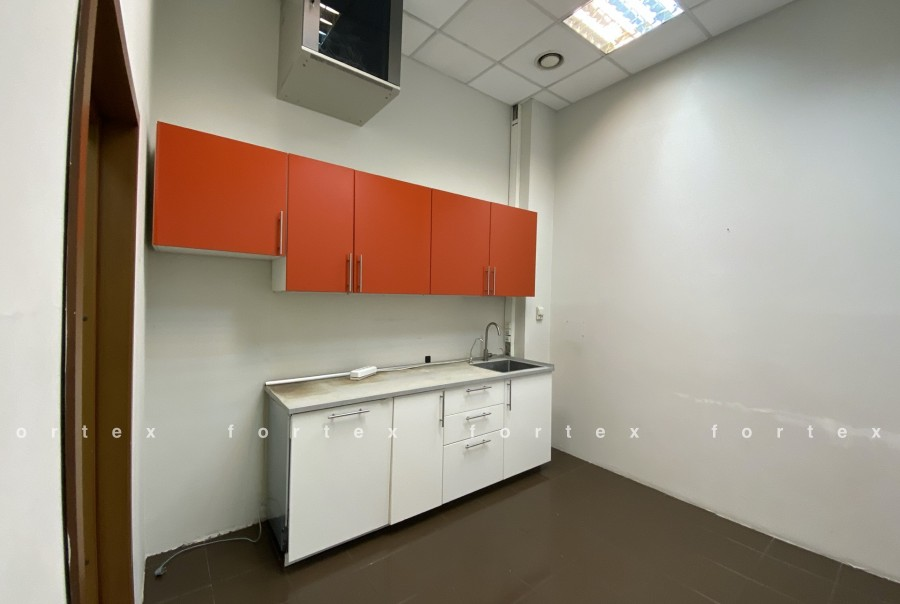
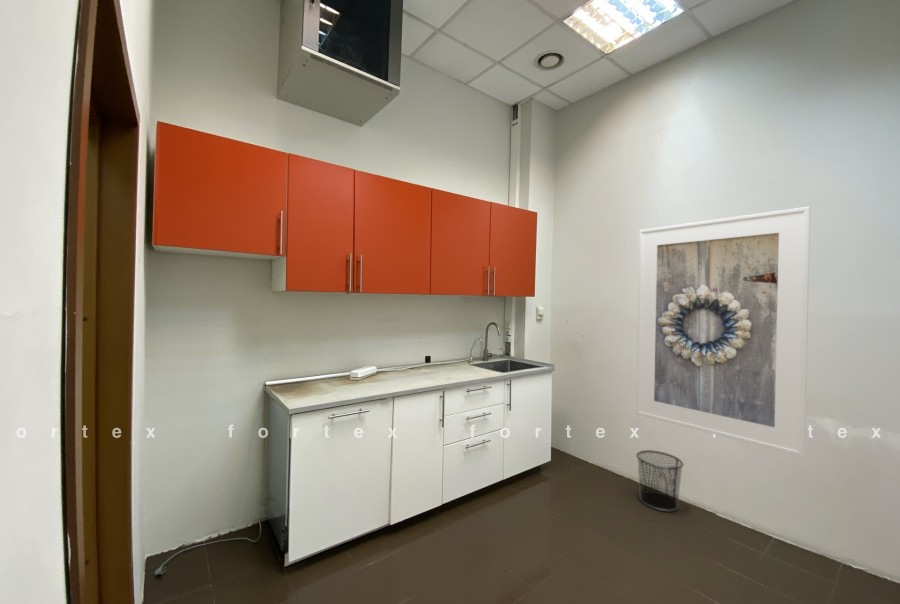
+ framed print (709, 326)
+ waste bin (658, 479)
